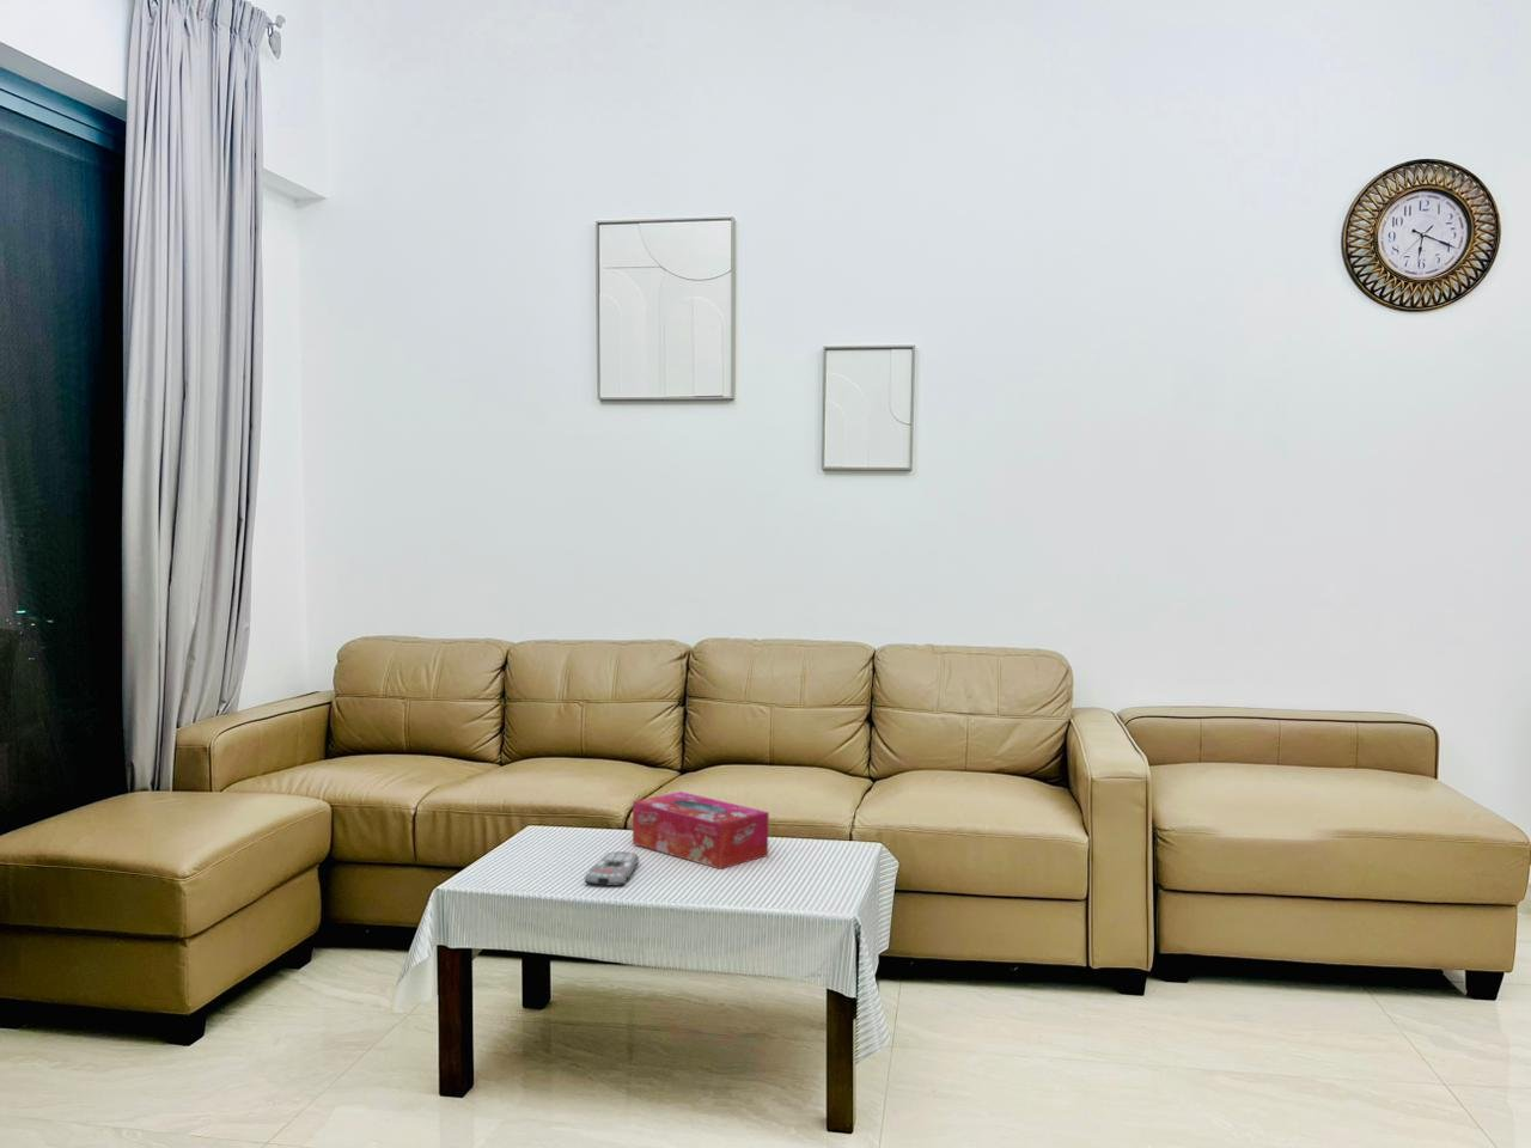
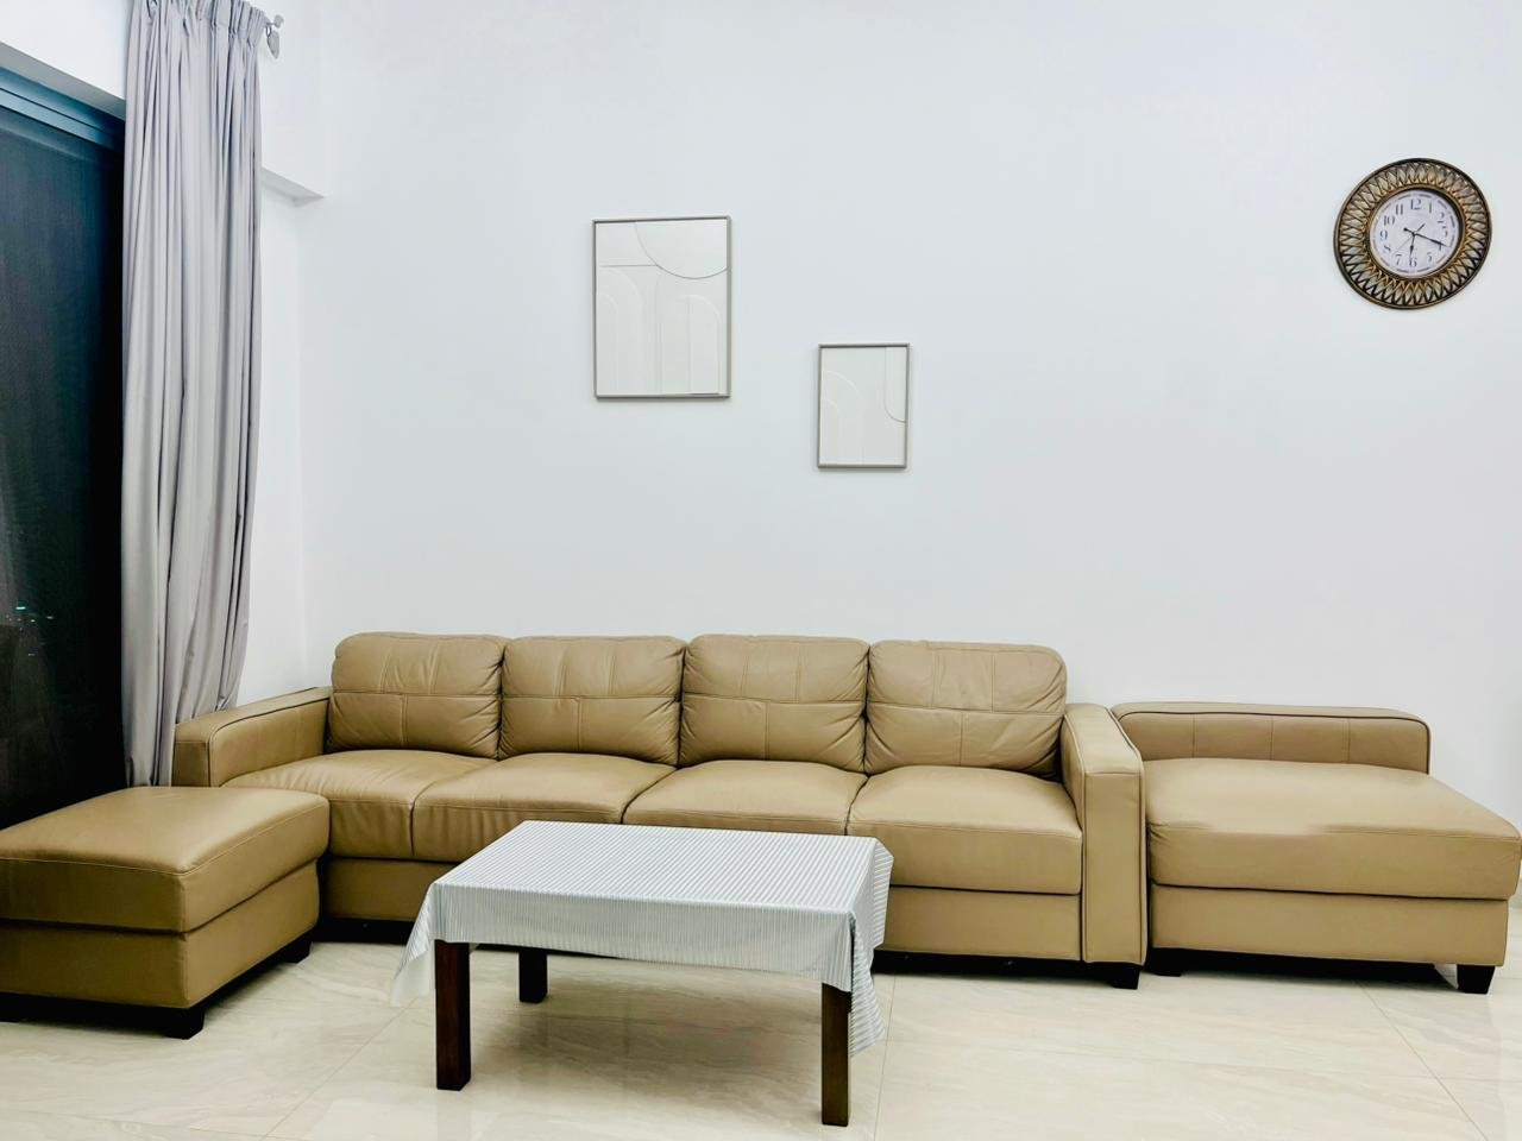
- remote control (614, 868)
- tissue box (698, 827)
